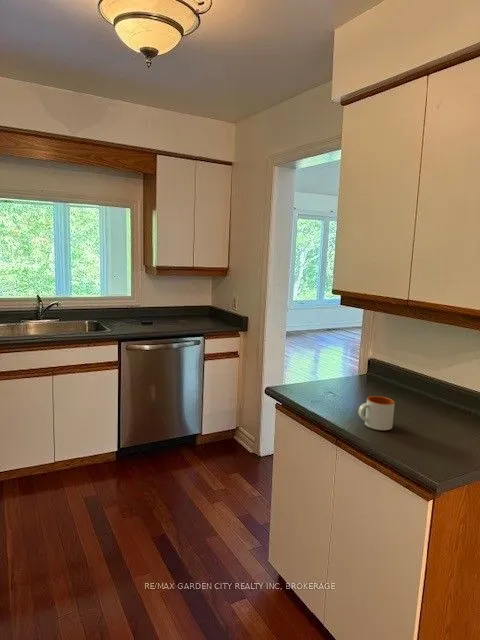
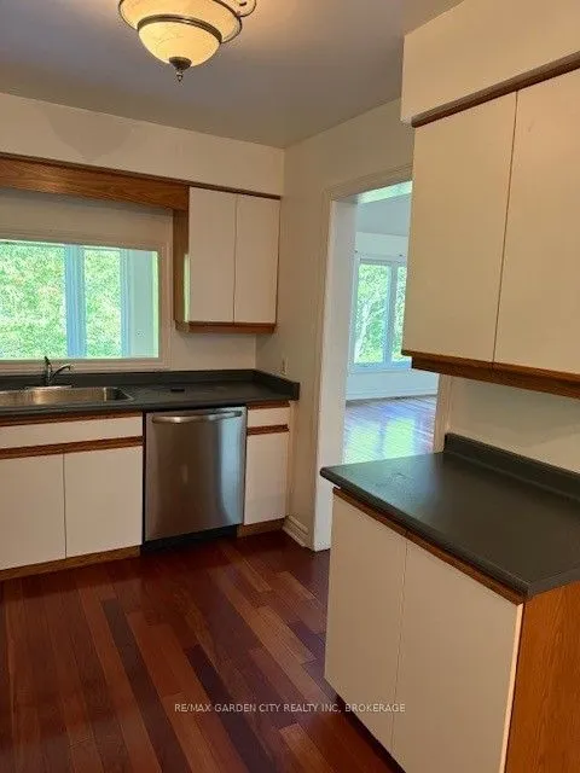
- mug (375, 412)
